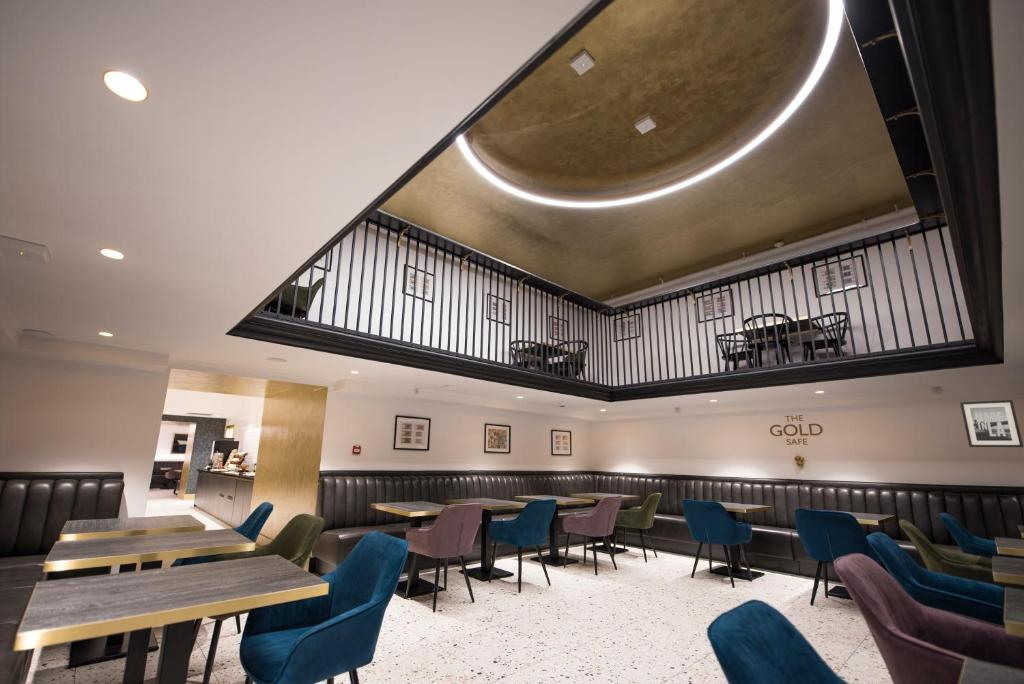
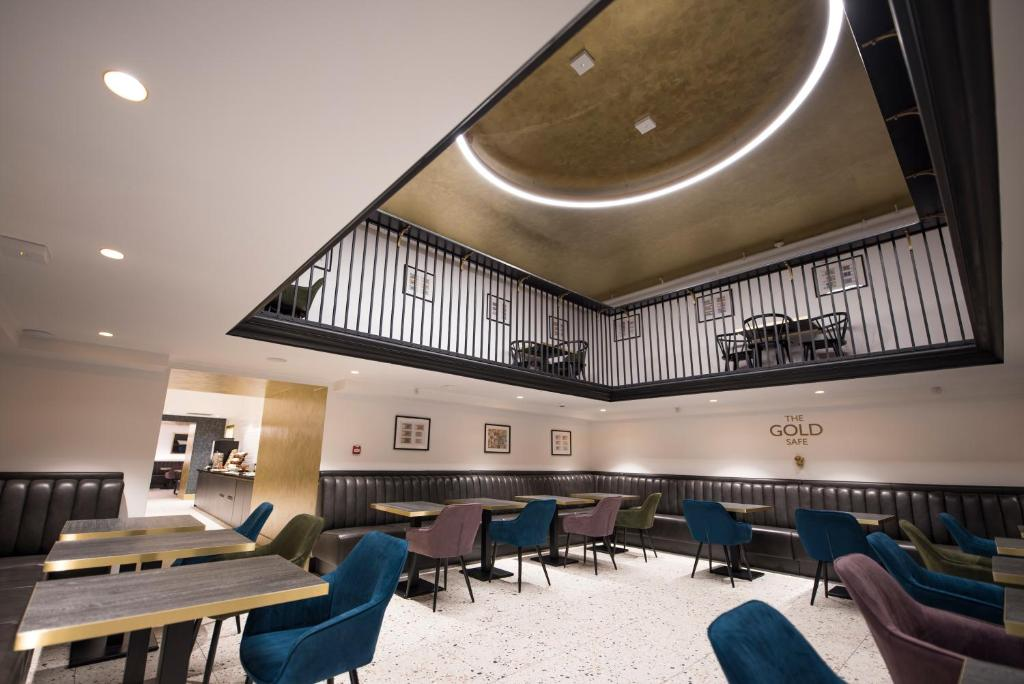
- wall art (990, 423)
